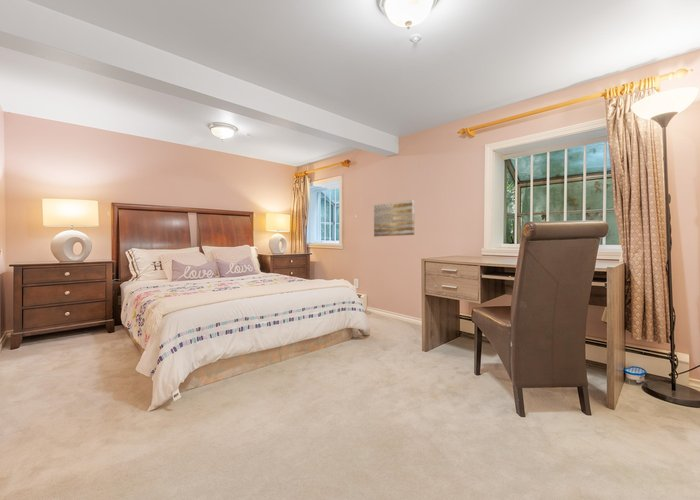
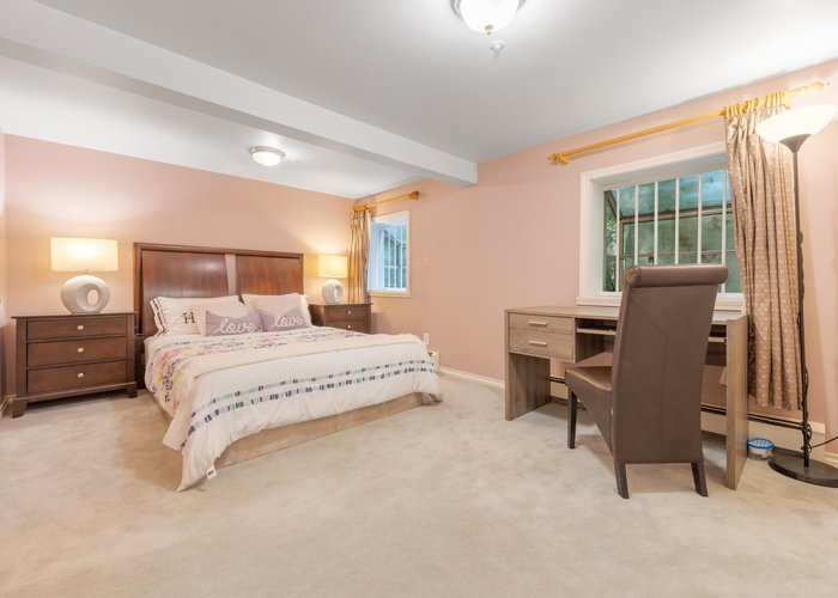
- wall art (393, 219)
